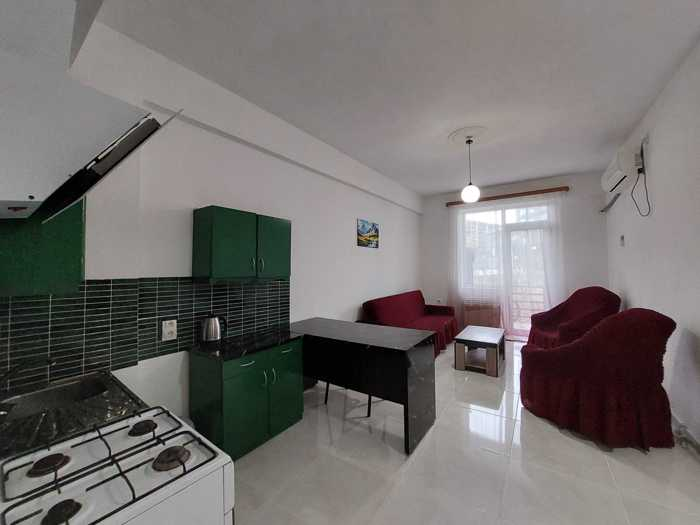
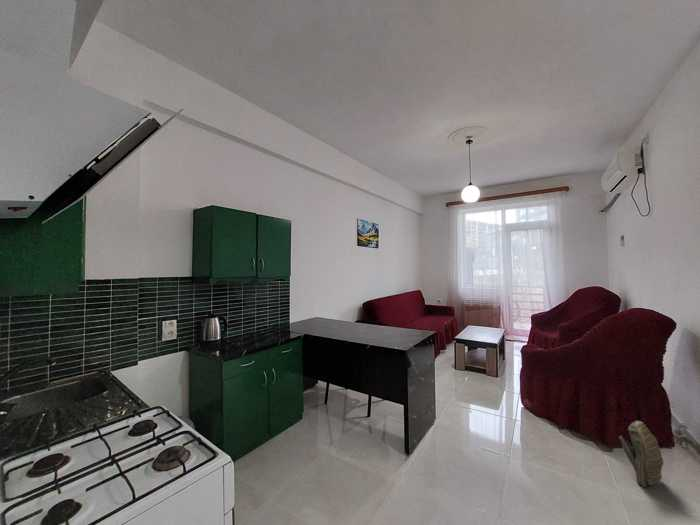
+ knee pad (640, 450)
